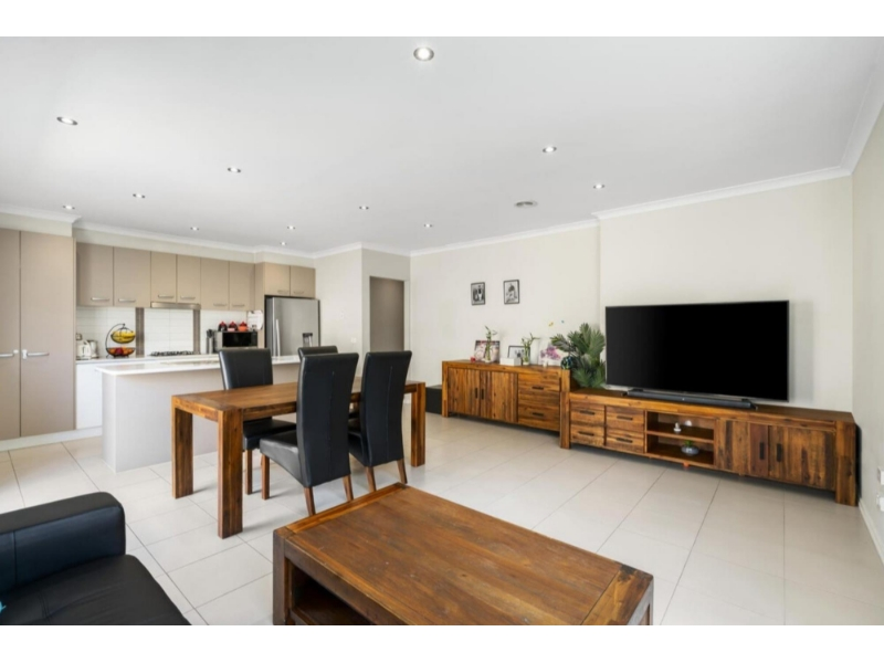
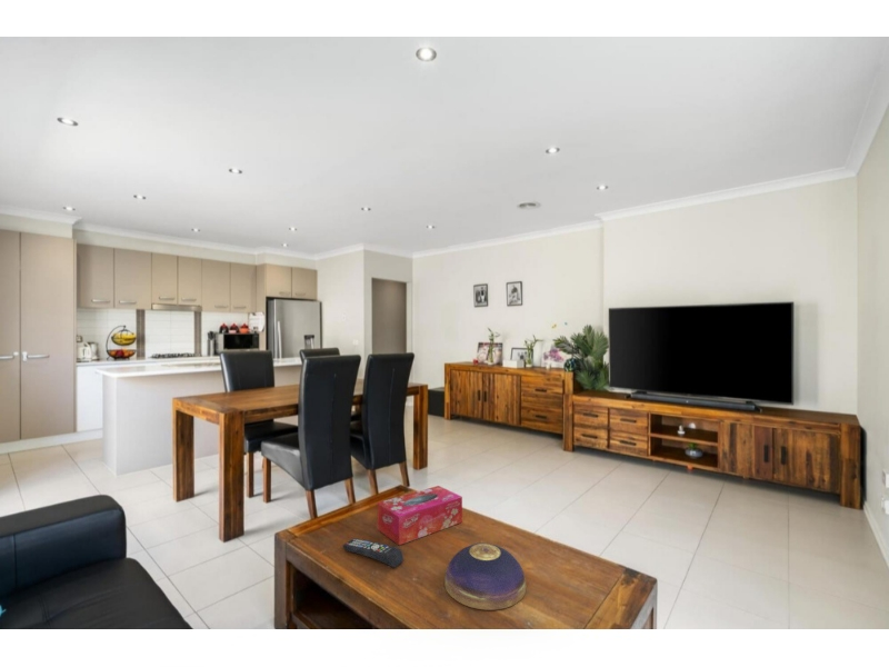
+ tissue box (420, 512)
+ remote control (372, 550)
+ decorative bowl (485, 565)
